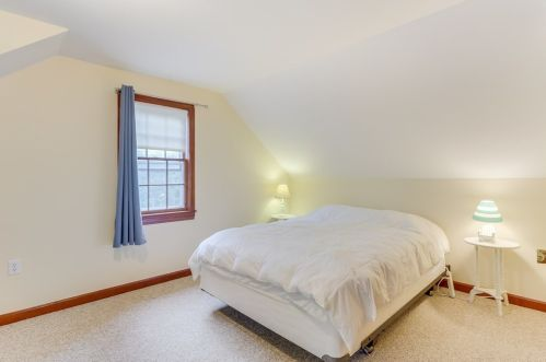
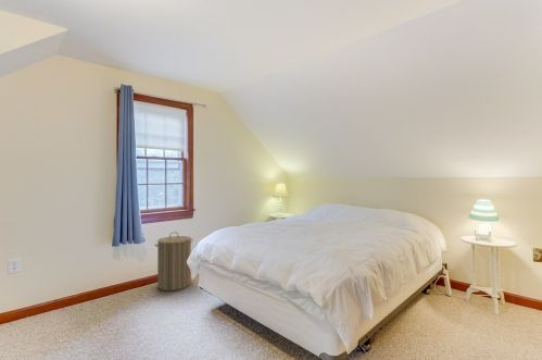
+ laundry hamper (174, 258)
